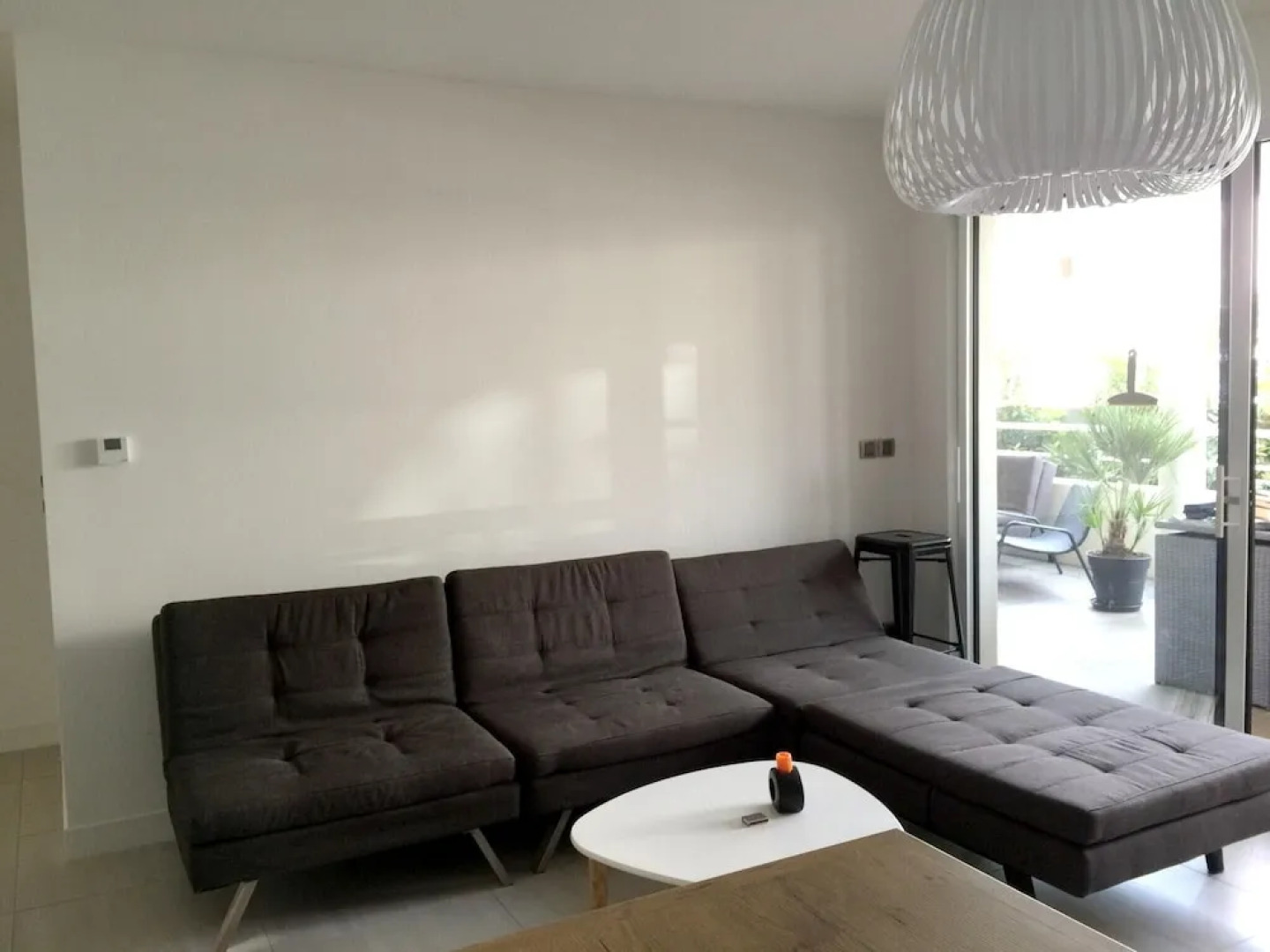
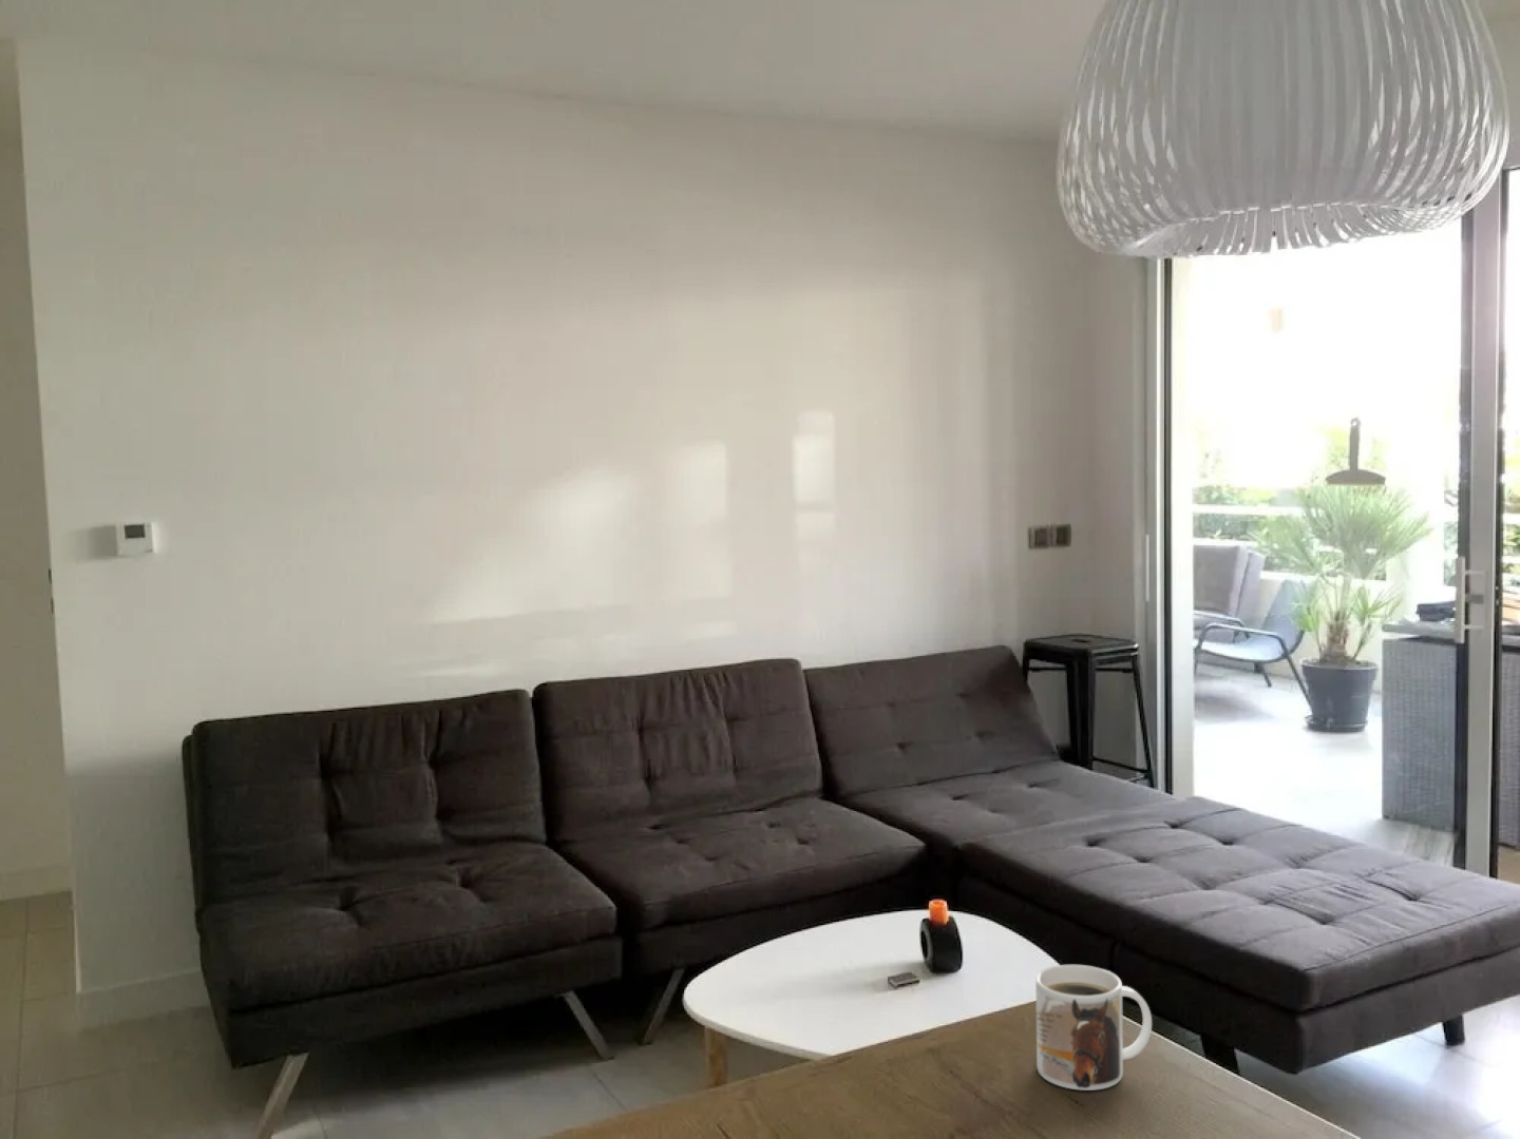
+ mug (1088, 1027)
